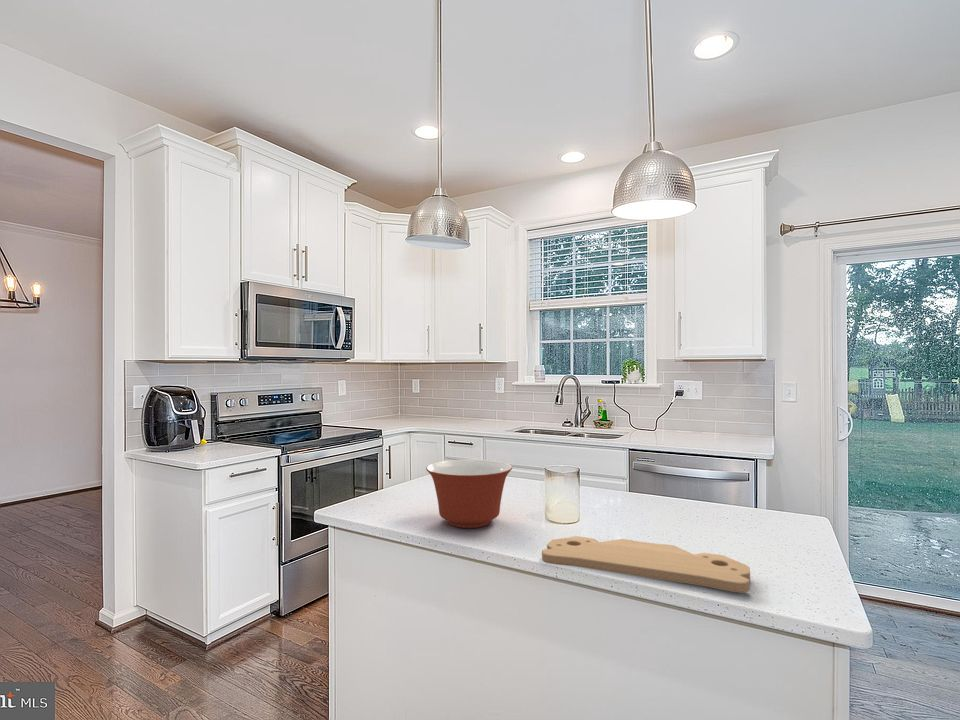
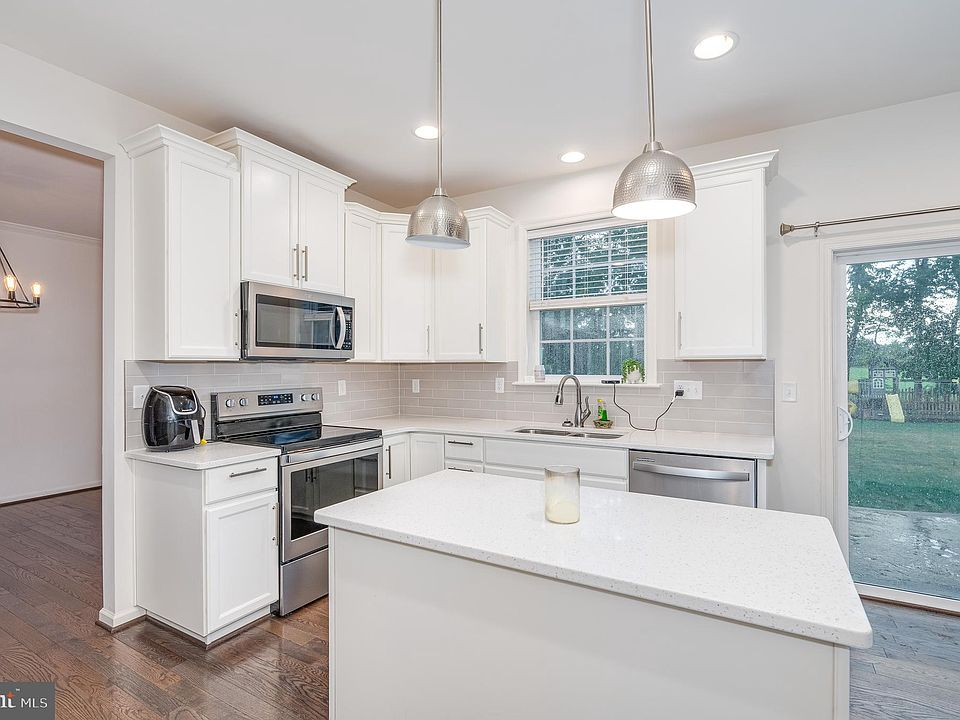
- cutting board (642, 558)
- mixing bowl (469, 494)
